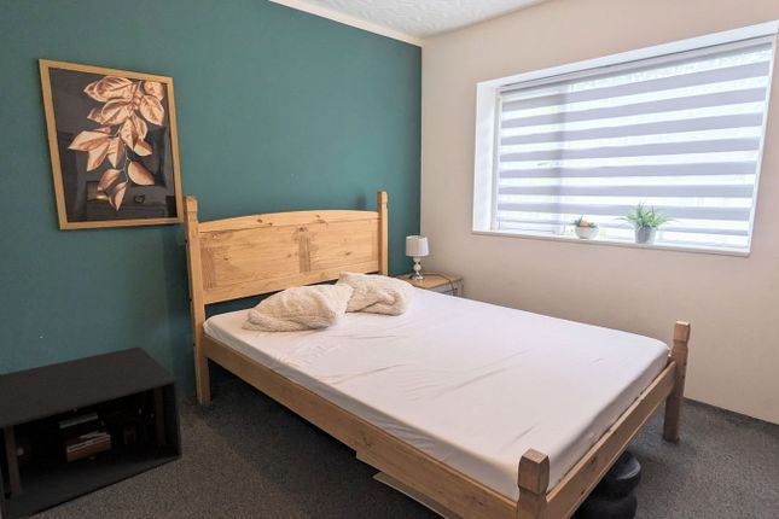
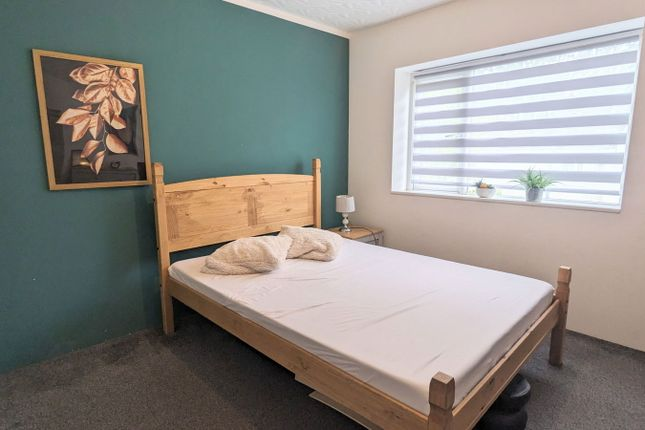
- nightstand (85, 416)
